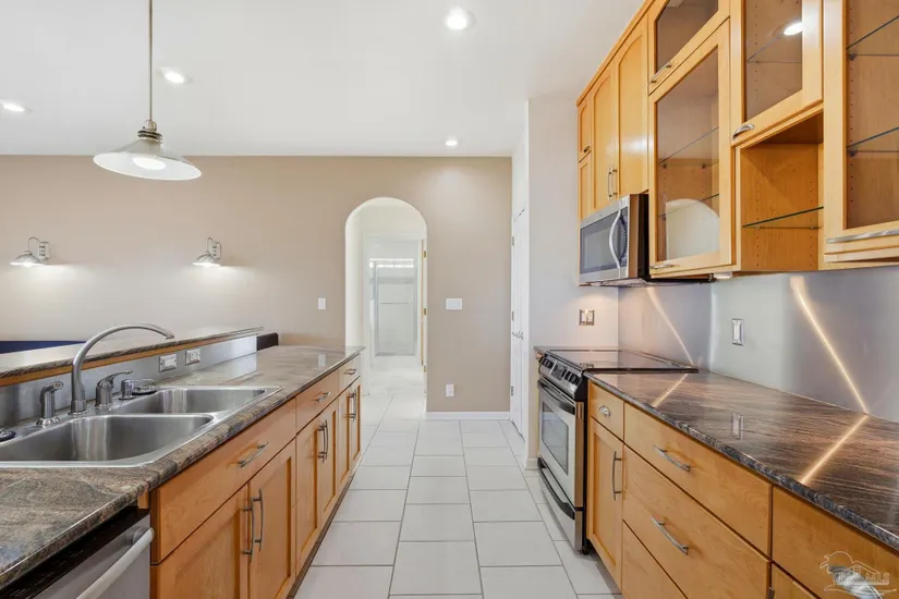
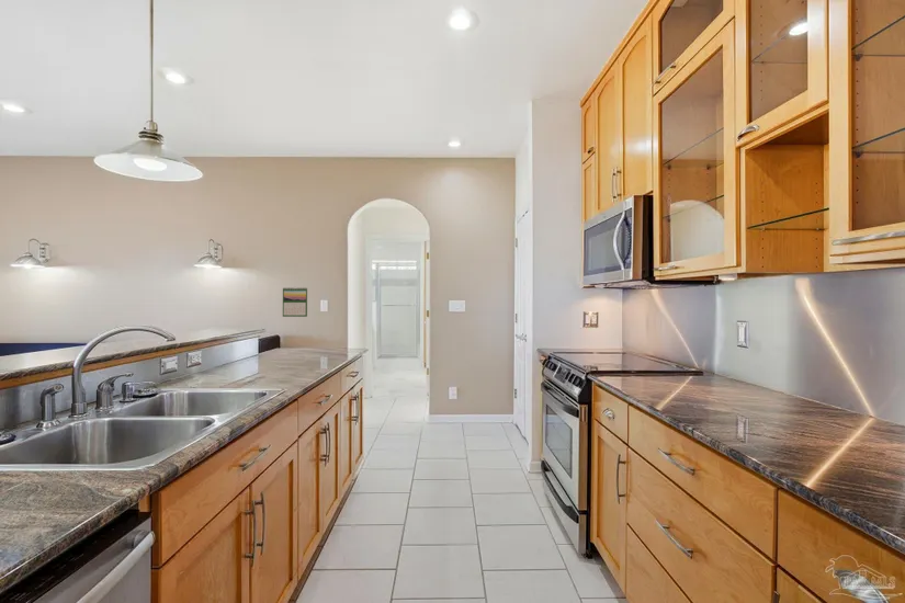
+ calendar (294, 302)
